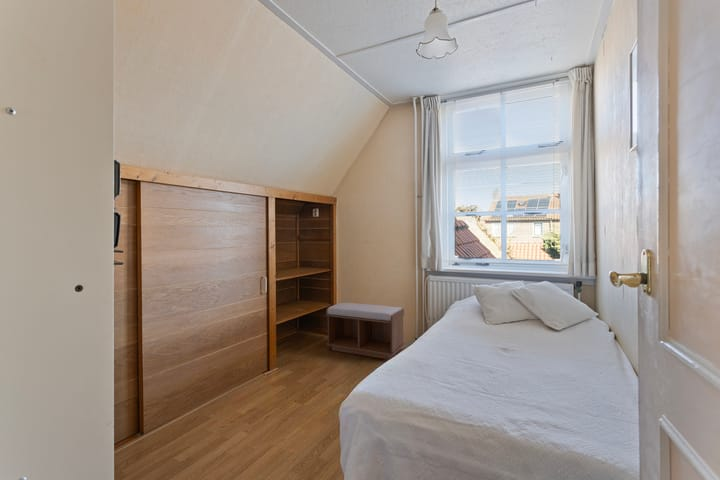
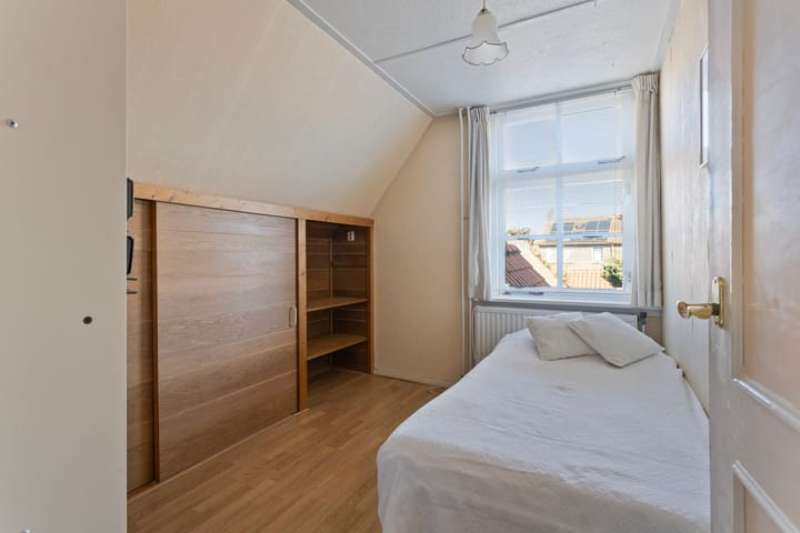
- bench (365, 328)
